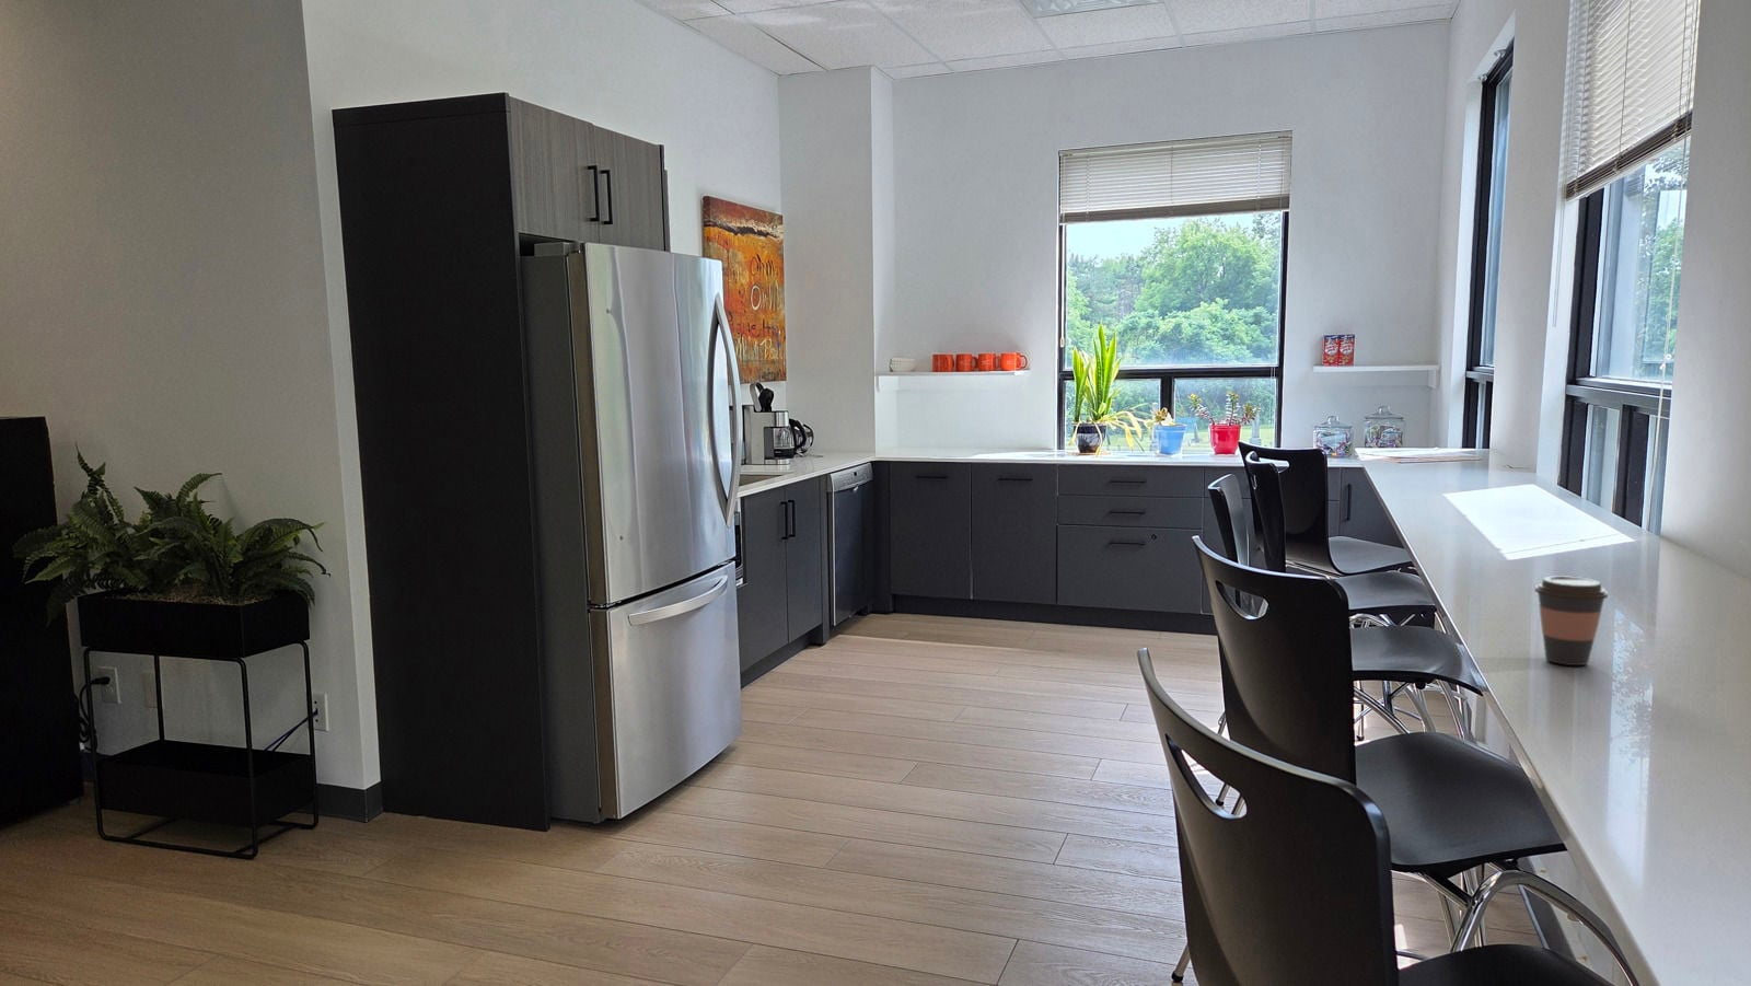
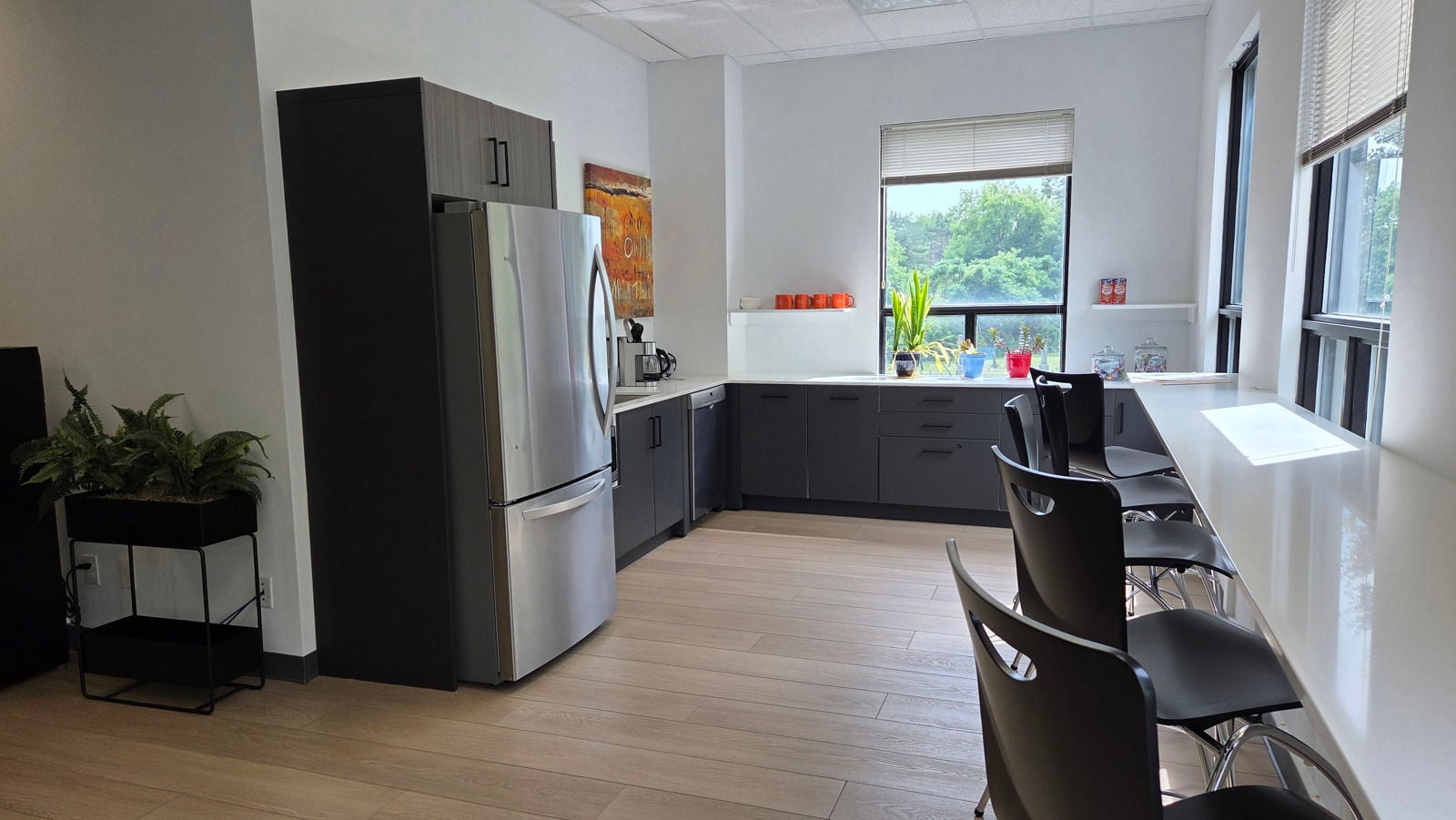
- coffee cup (1568, 620)
